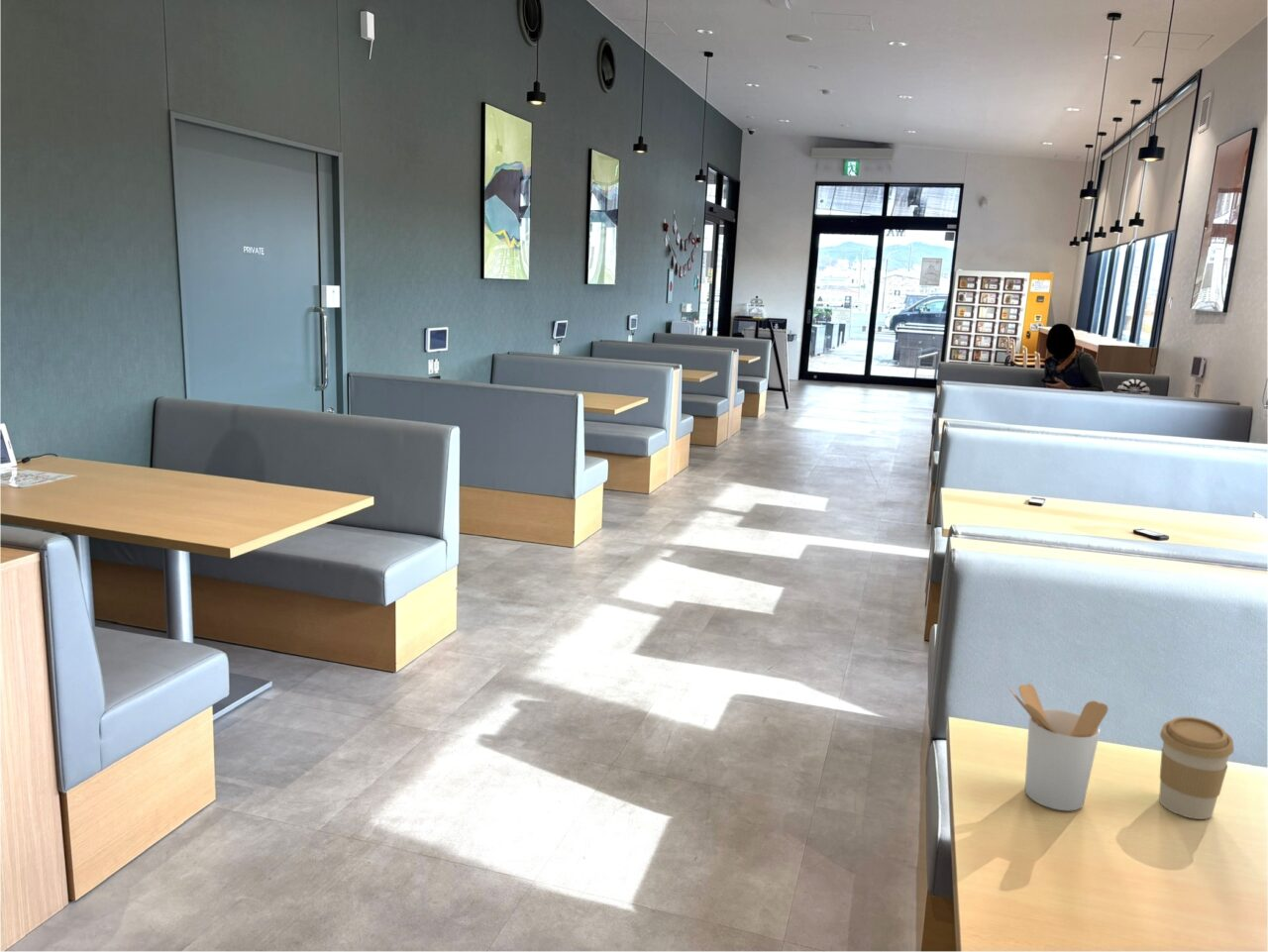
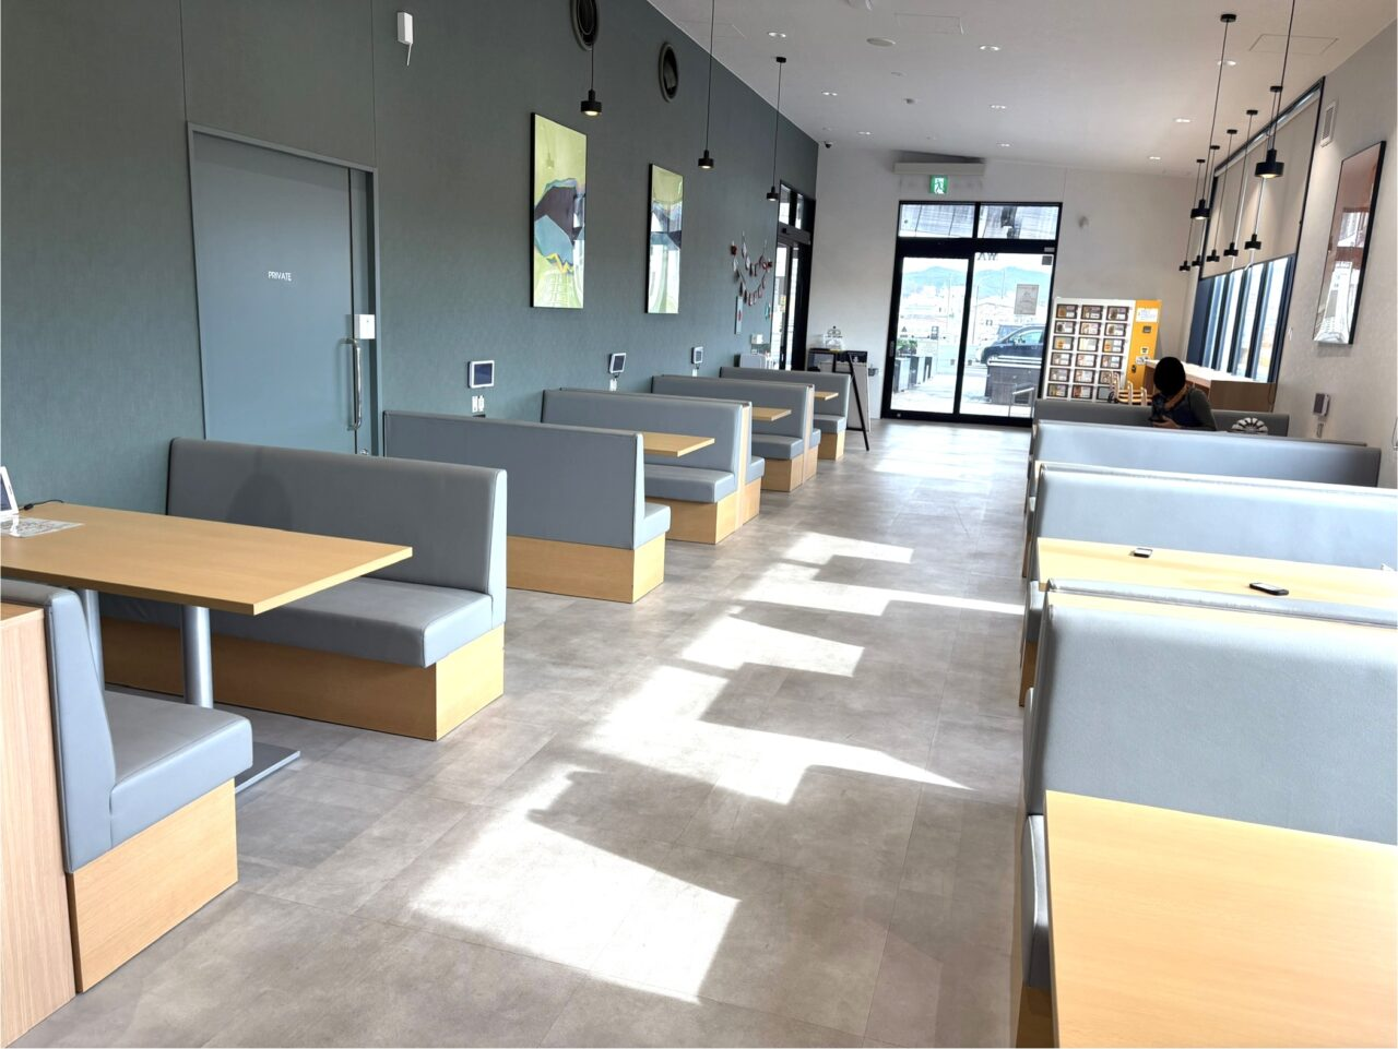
- coffee cup (1192, 766)
- utensil holder (1048, 744)
